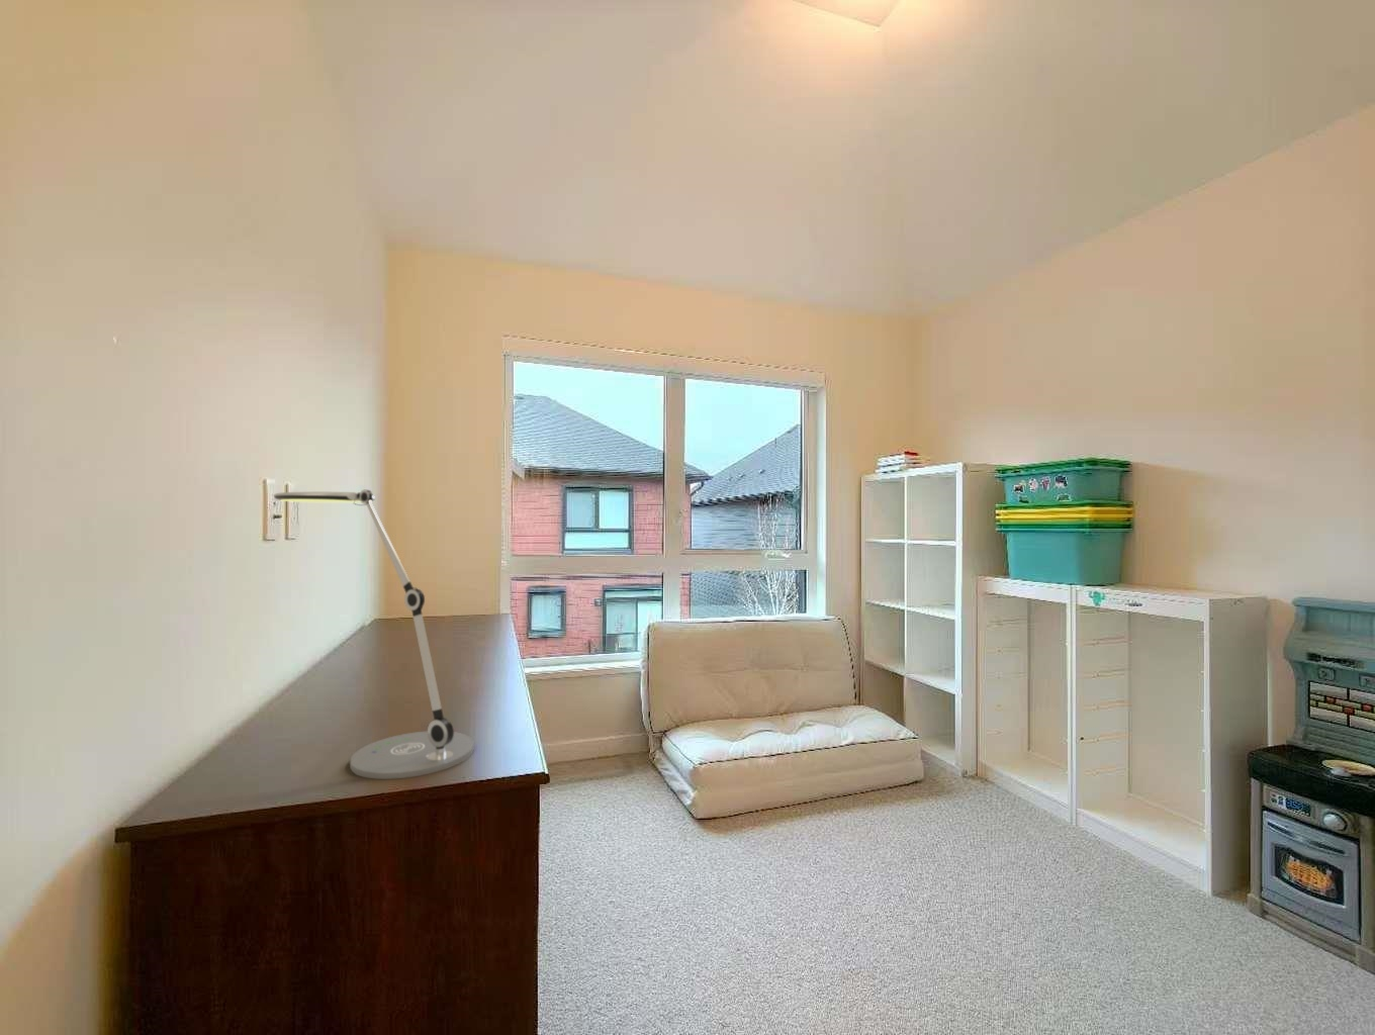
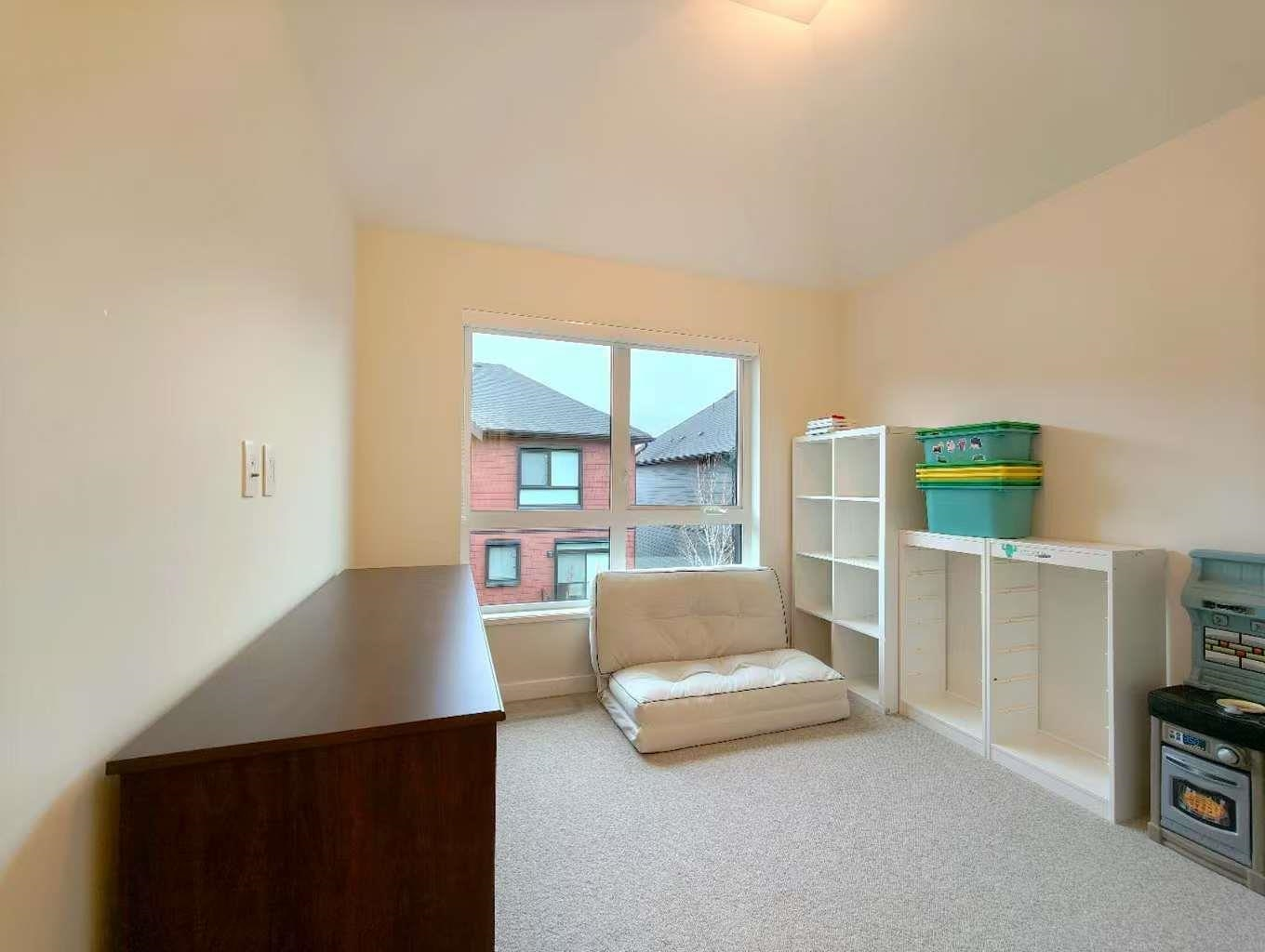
- desk lamp (405, 604)
